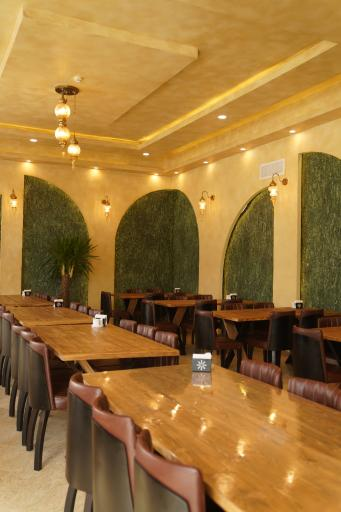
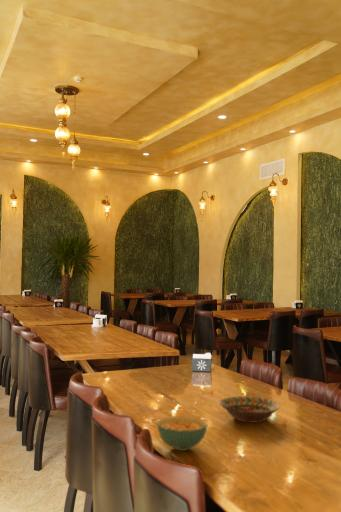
+ decorative bowl (249, 411)
+ cereal bowl (181, 435)
